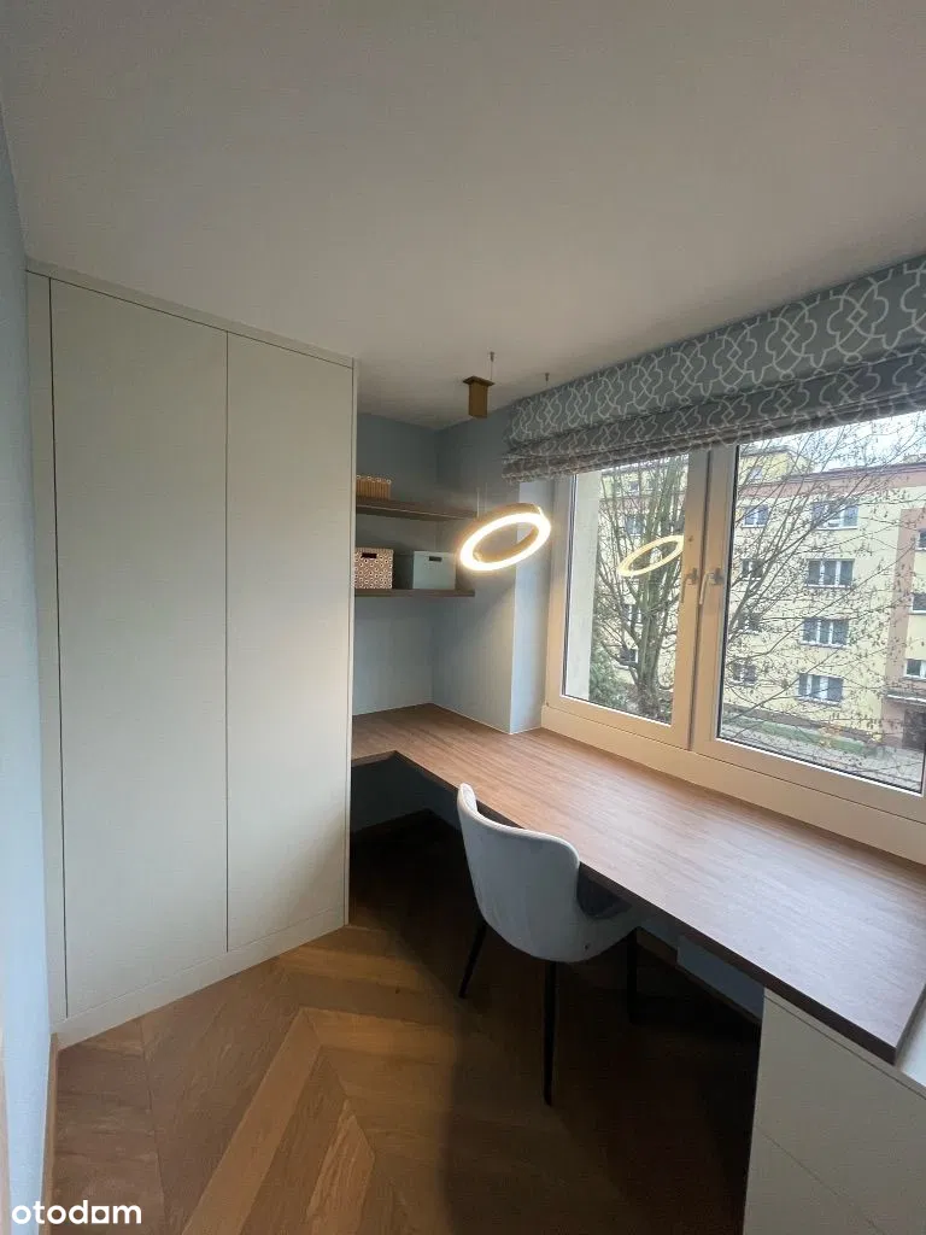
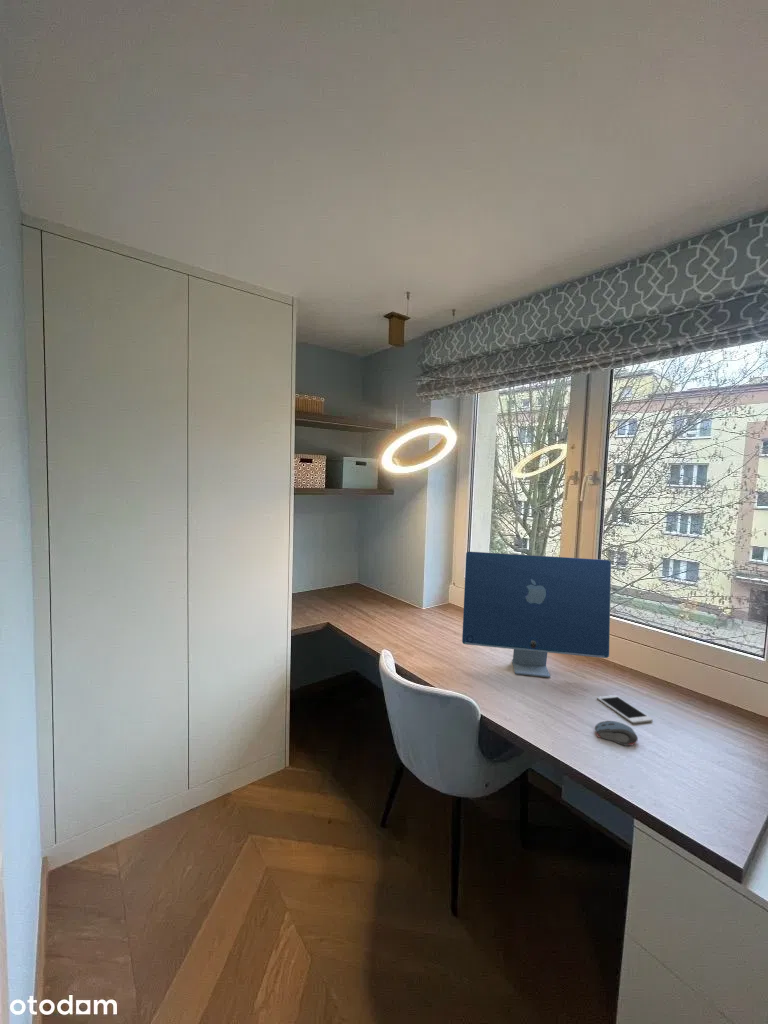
+ computer mouse (616, 730)
+ cell phone (623, 708)
+ computer monitor (533, 613)
